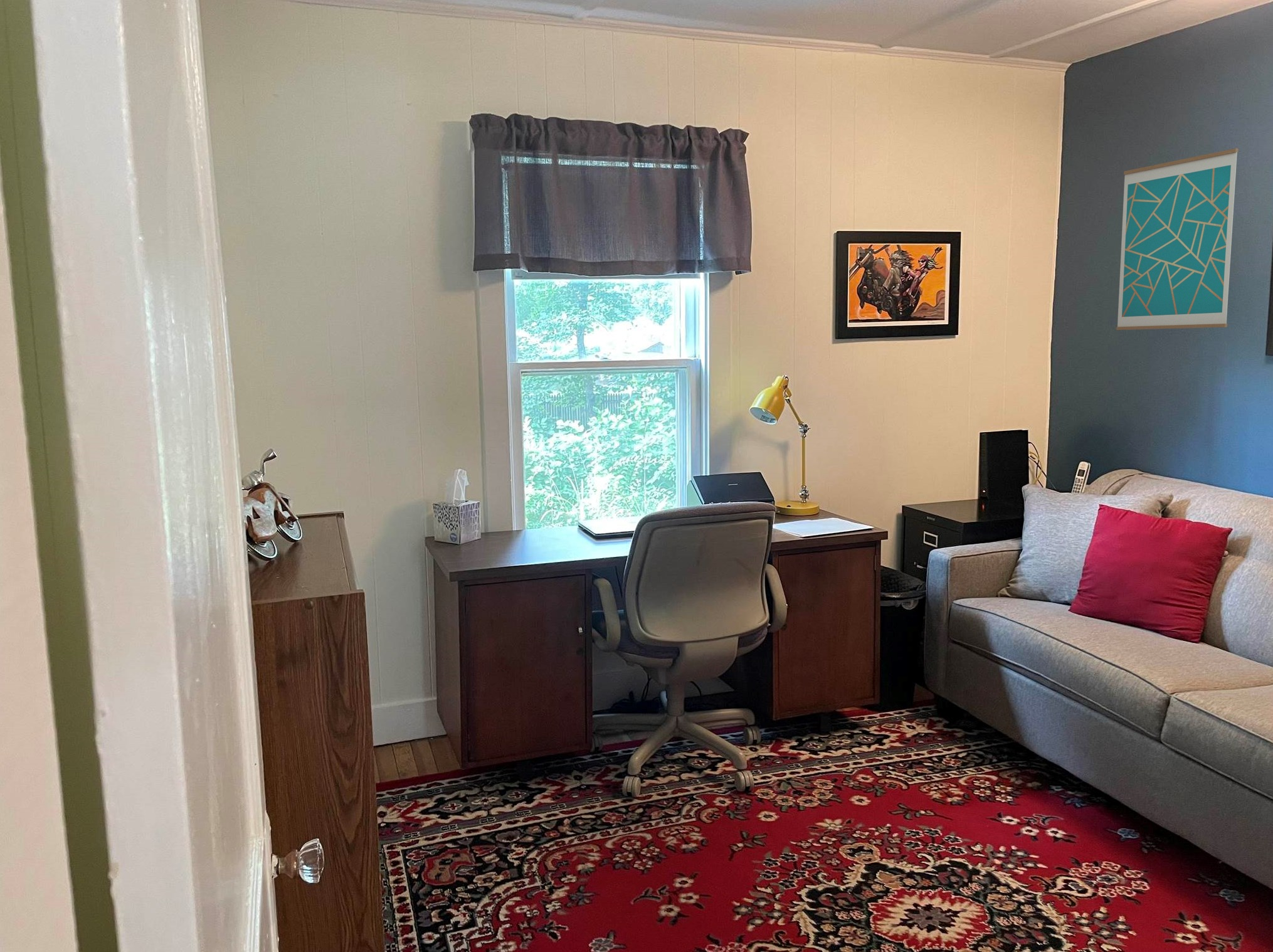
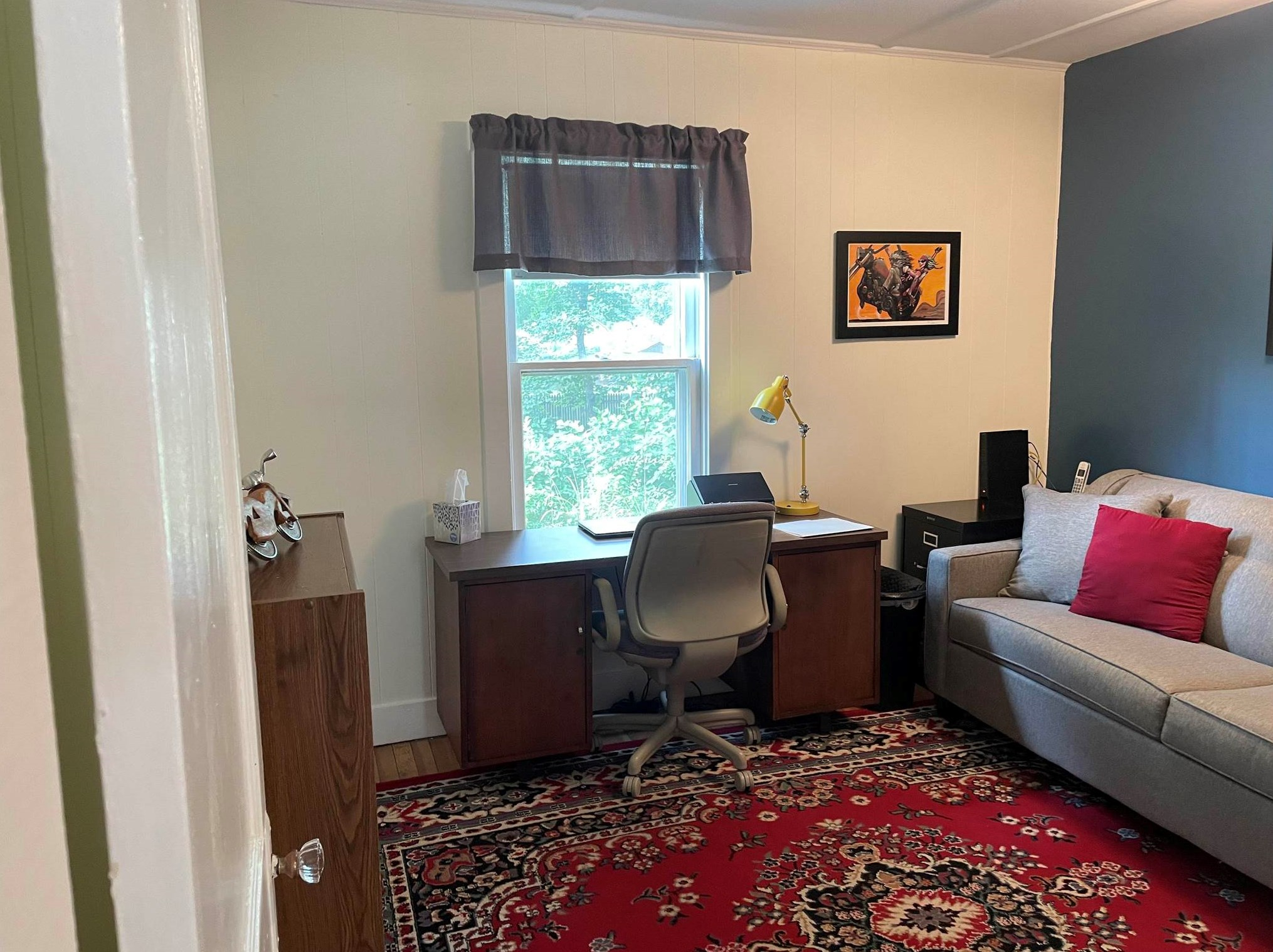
- wall art (1173, 245)
